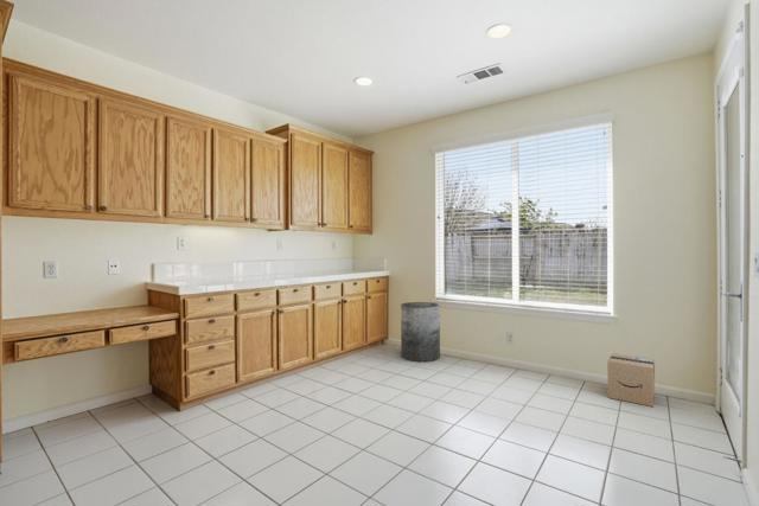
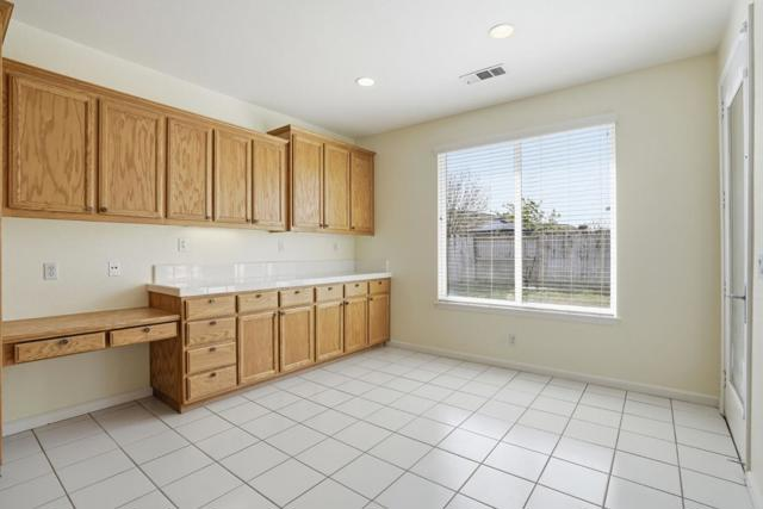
- trash can (420, 329)
- cardboard box (631, 378)
